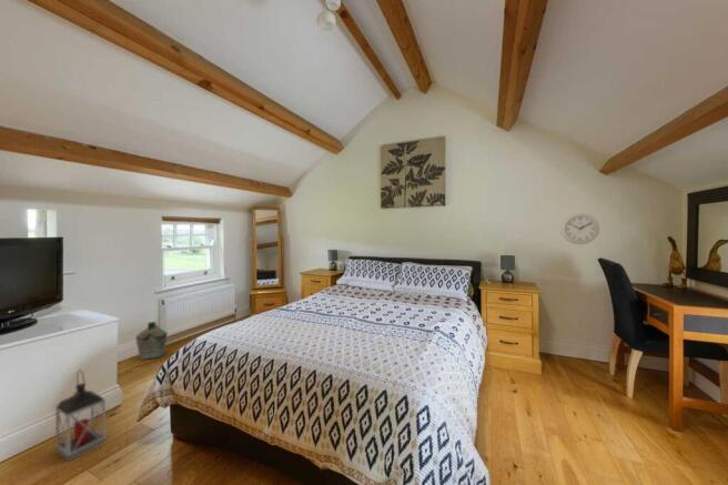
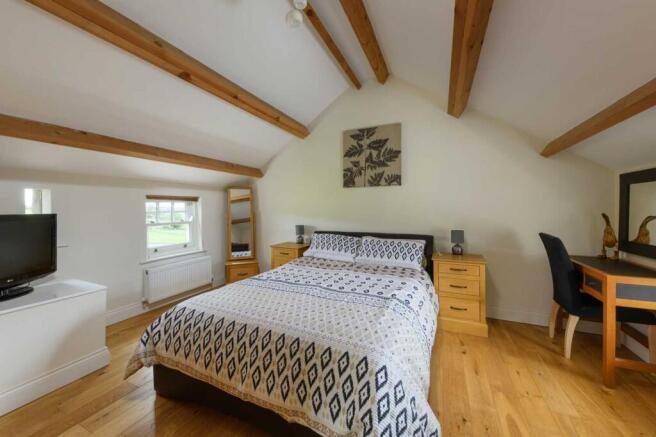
- wall clock (579, 229)
- military canteen (152, 339)
- lantern (81, 408)
